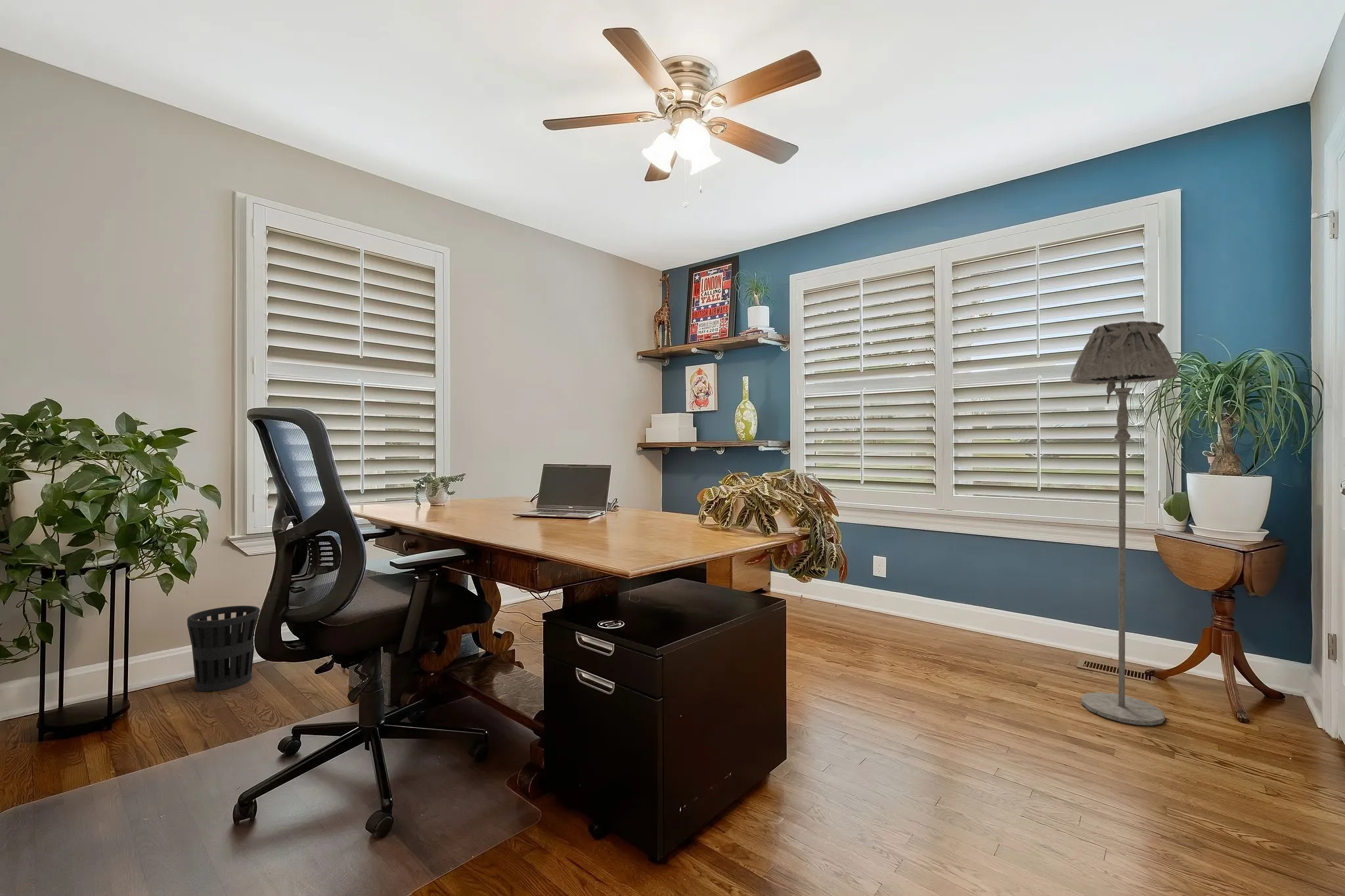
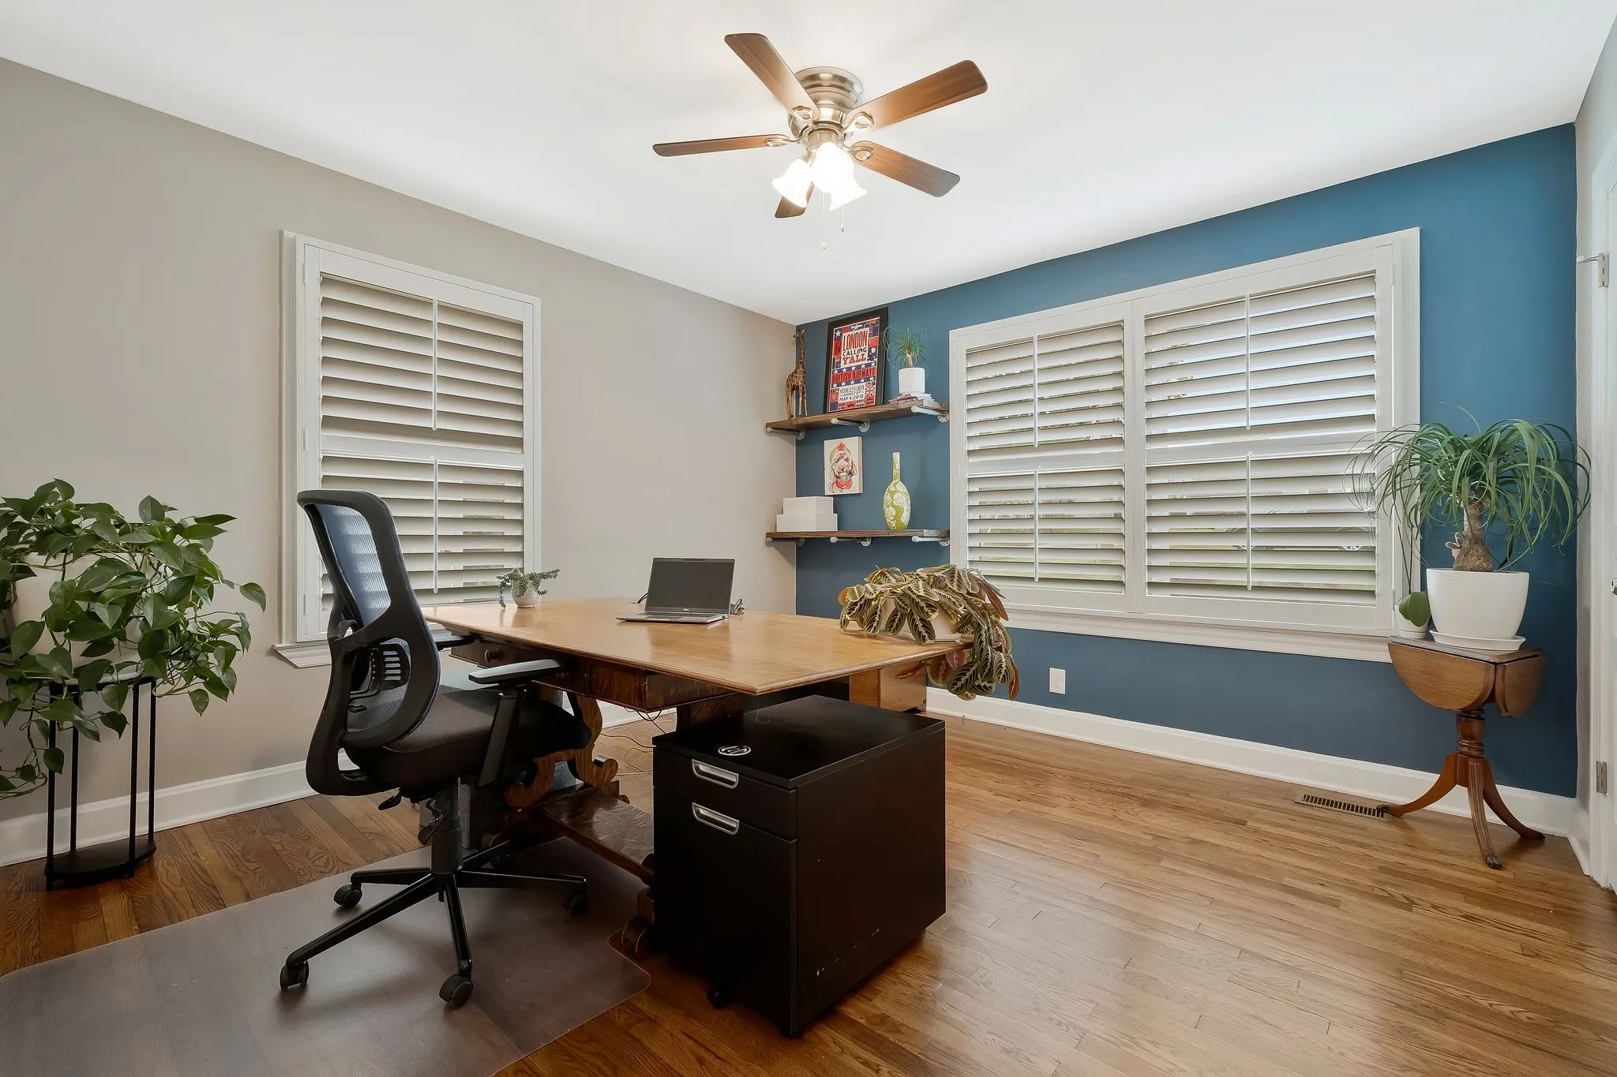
- floor lamp (1121, 517)
- wastebasket (224, 647)
